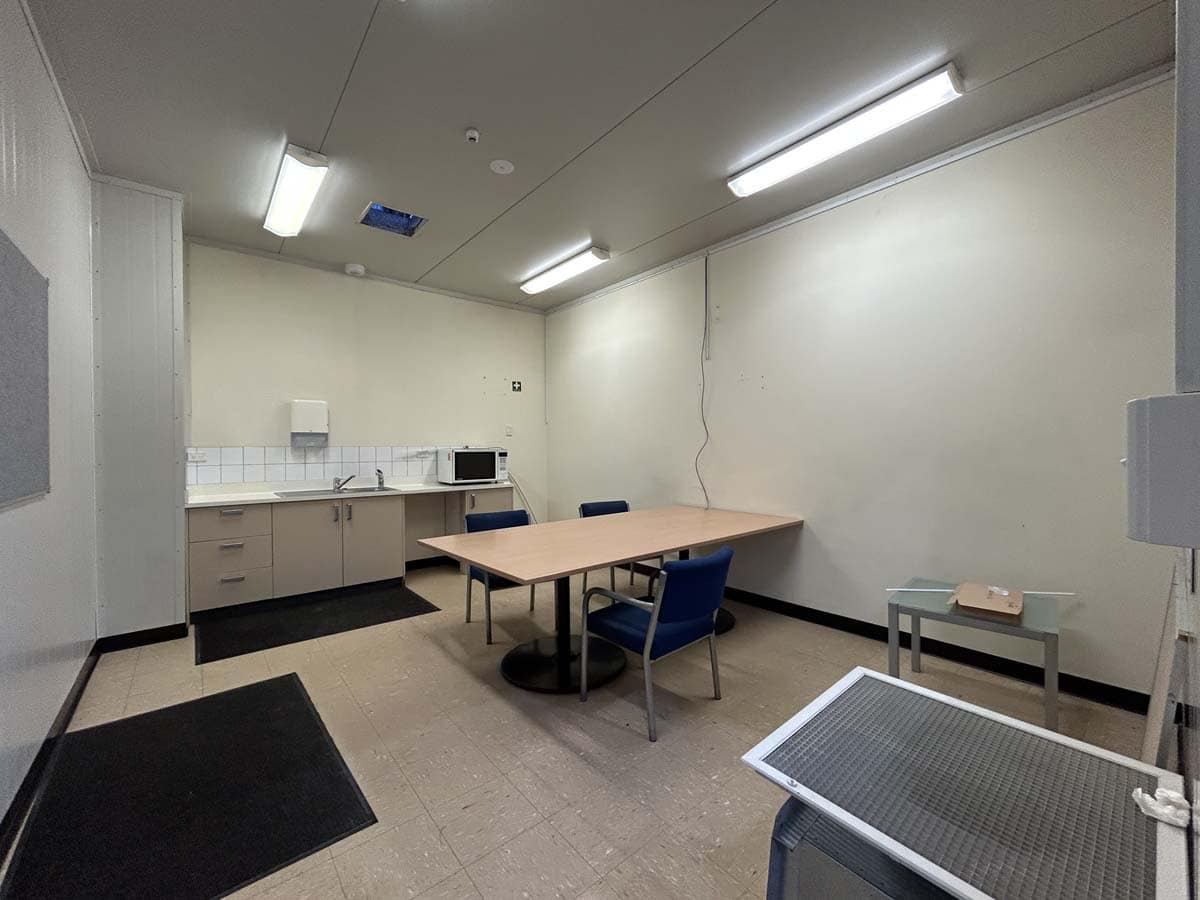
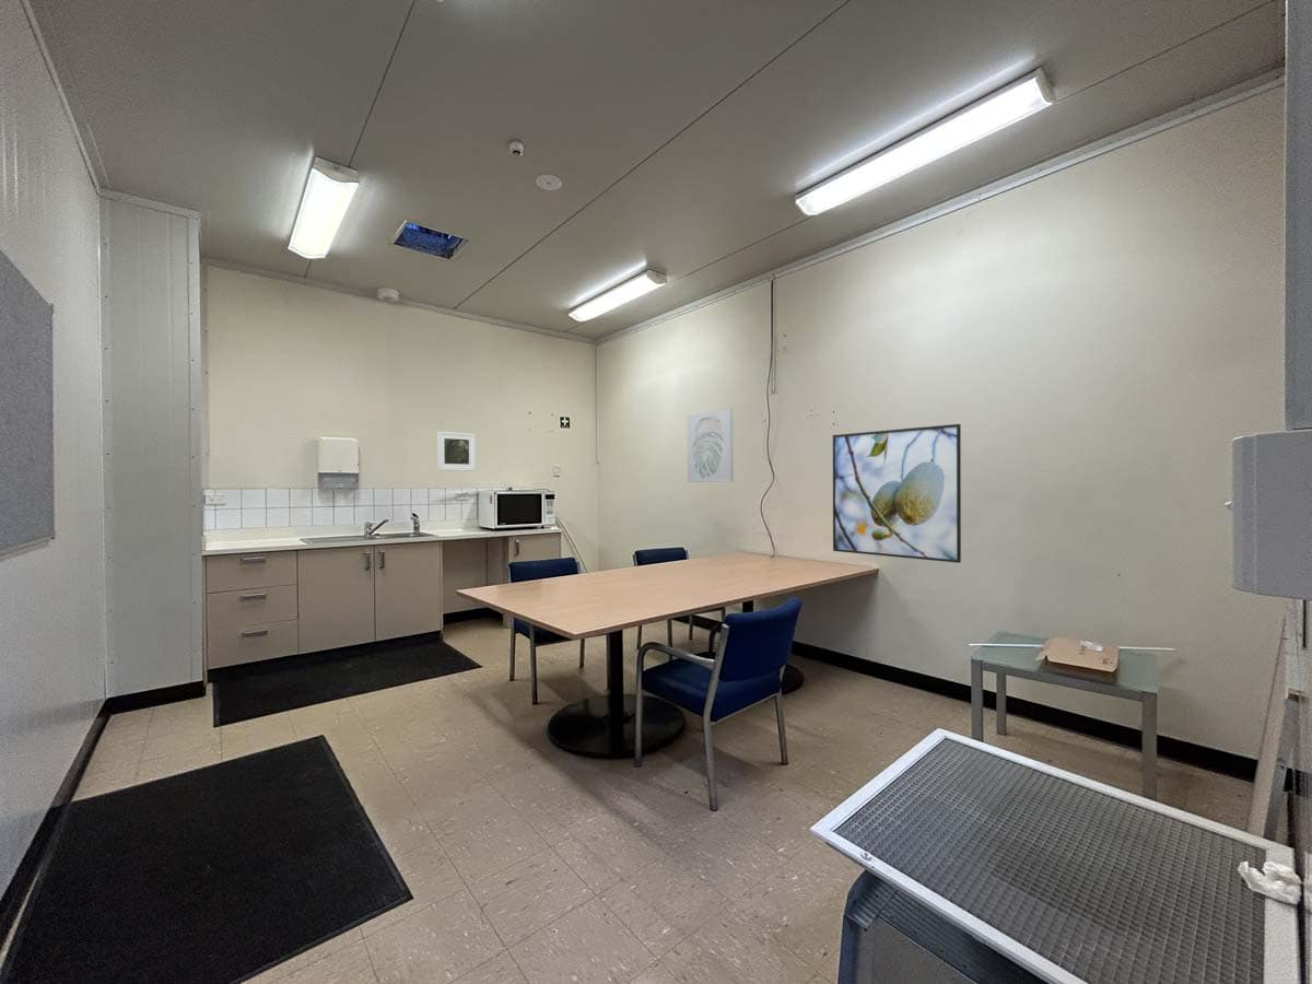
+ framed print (891, 493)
+ wall art (708, 447)
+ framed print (456, 452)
